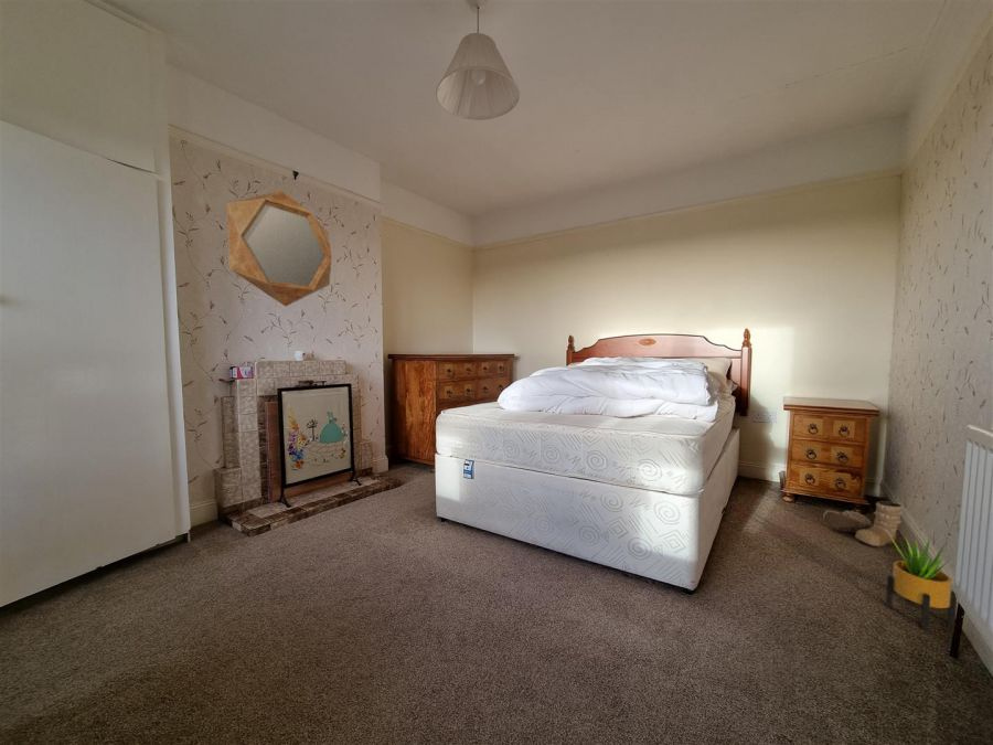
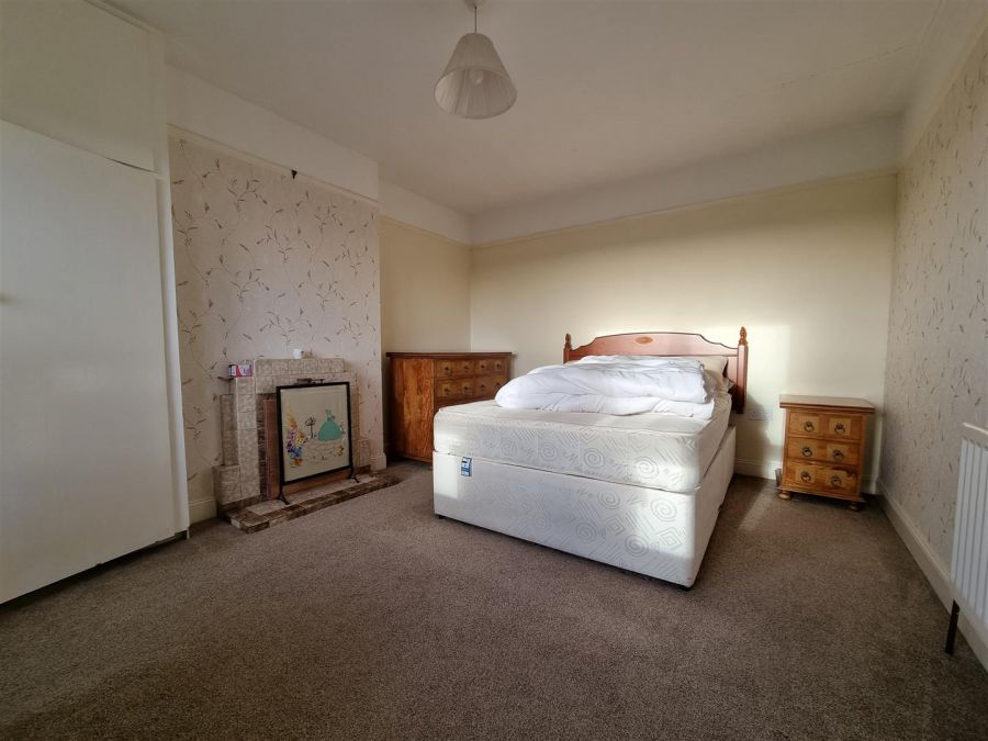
- home mirror (287, 247)
- potted plant (920, 577)
- boots (861, 515)
